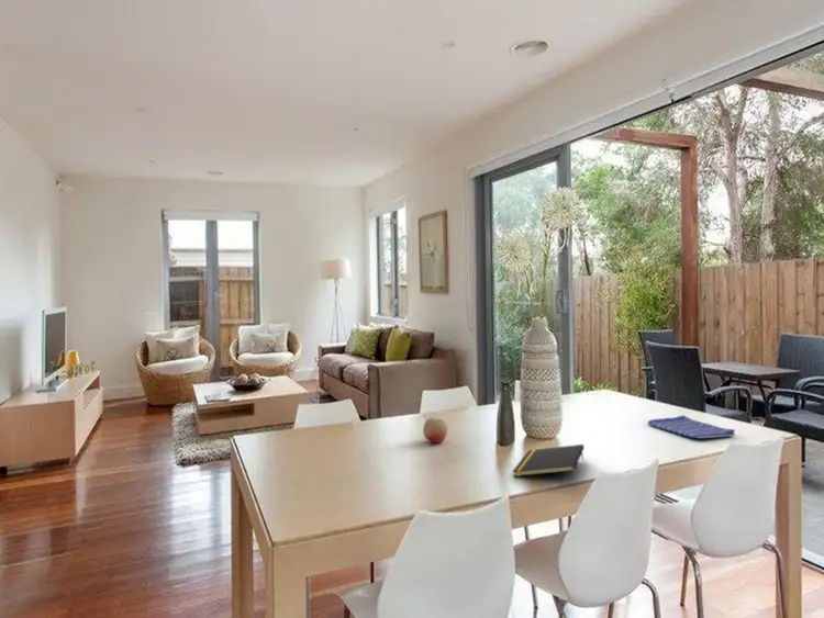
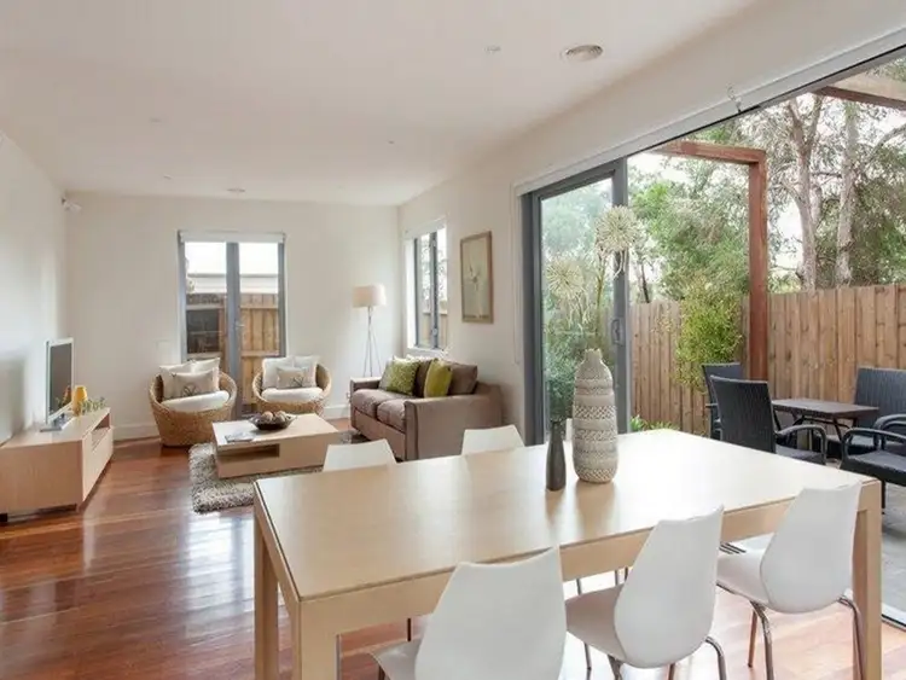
- notepad (549, 459)
- fruit (435, 429)
- dish towel (689, 426)
